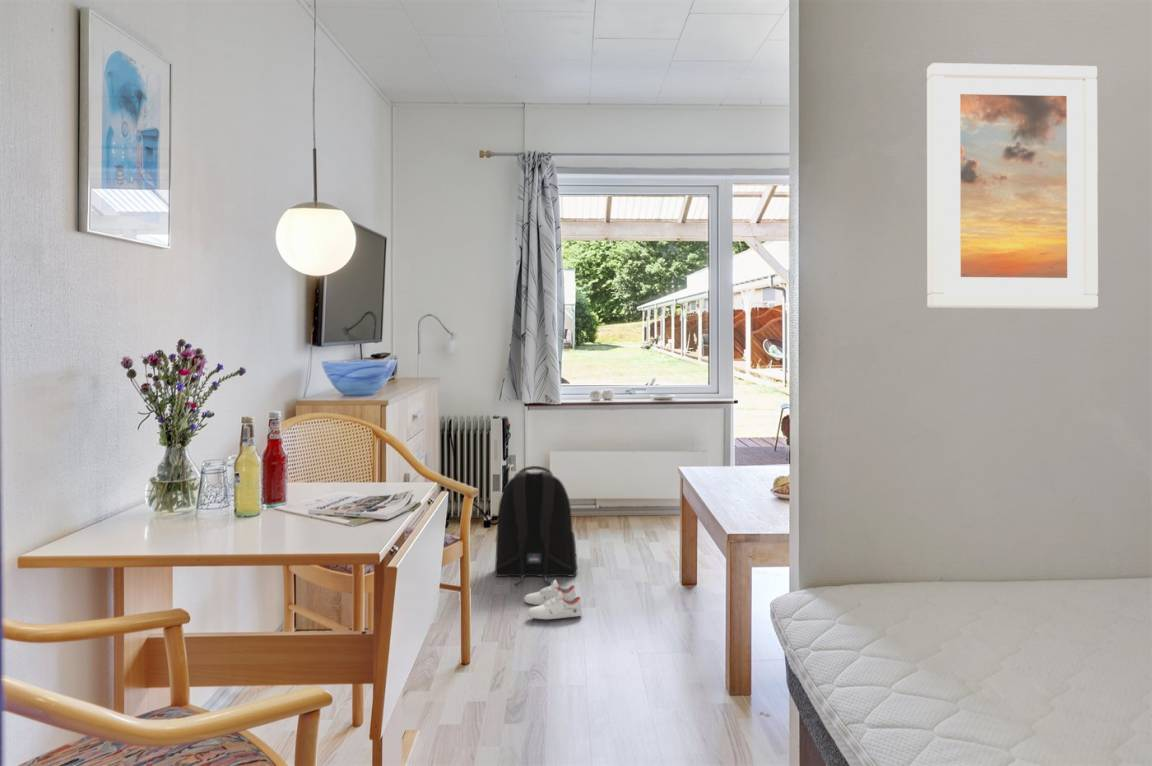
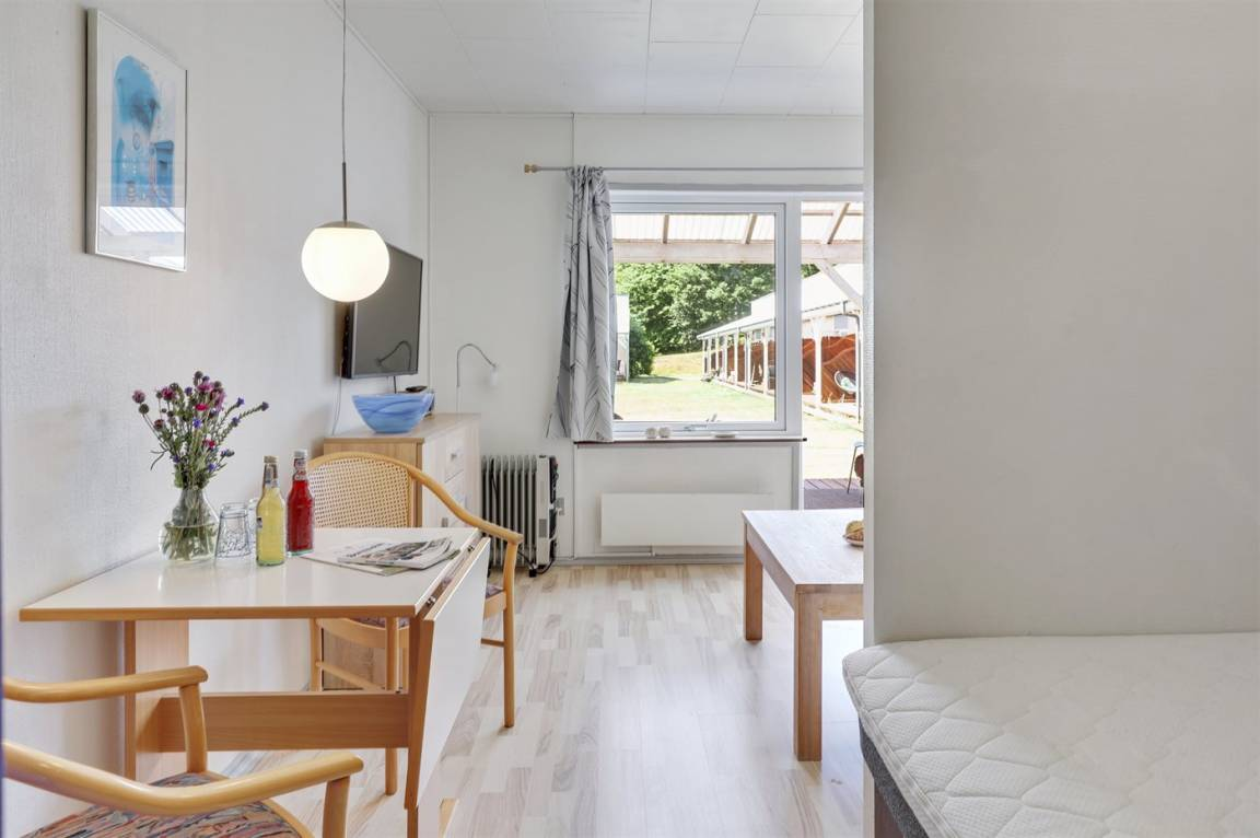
- backpack (536, 521)
- shoe (552, 597)
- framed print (1012, 186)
